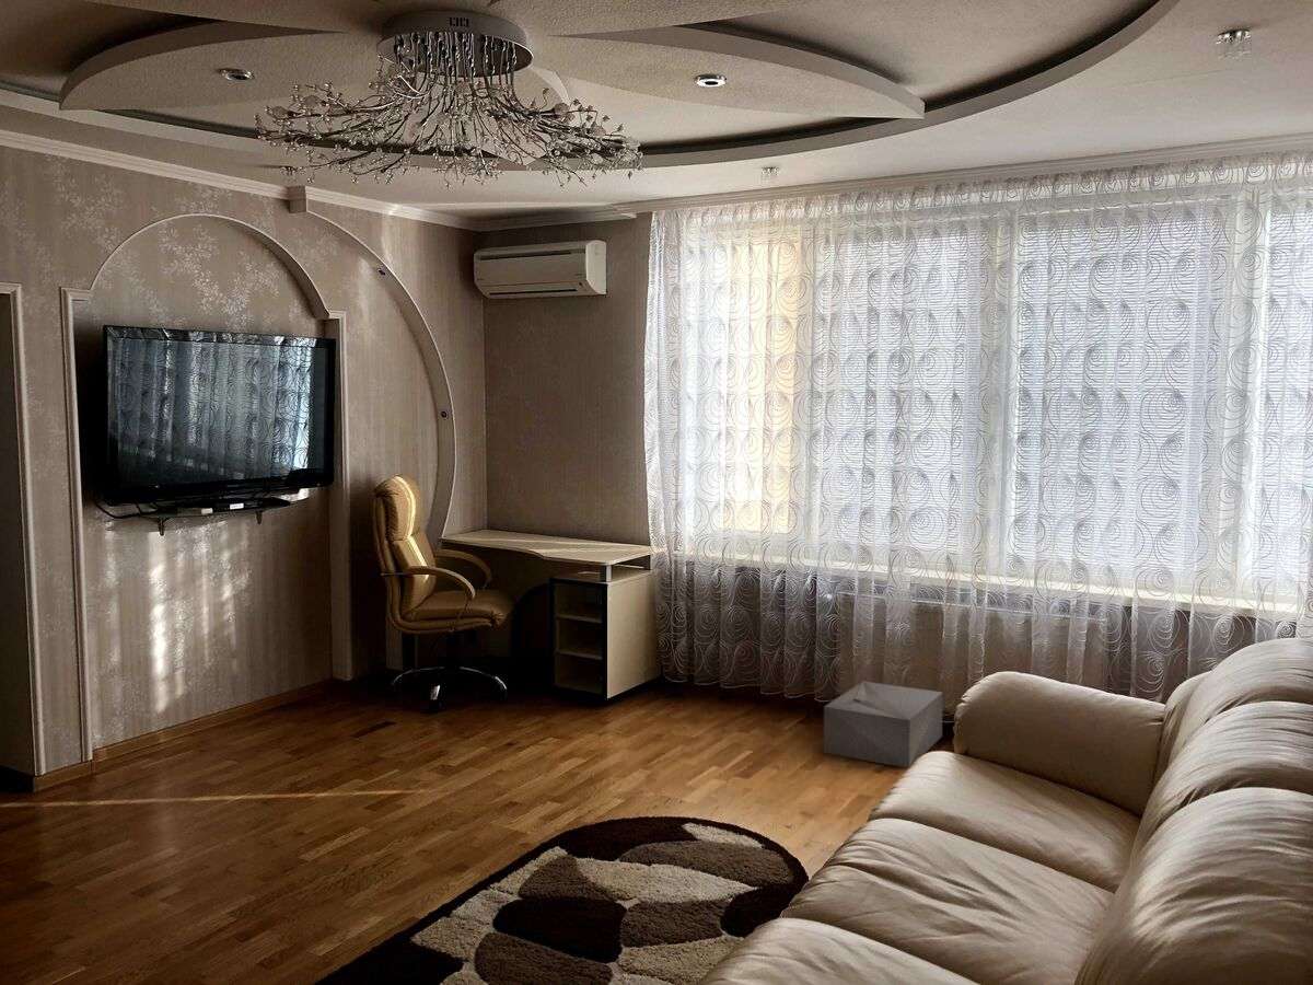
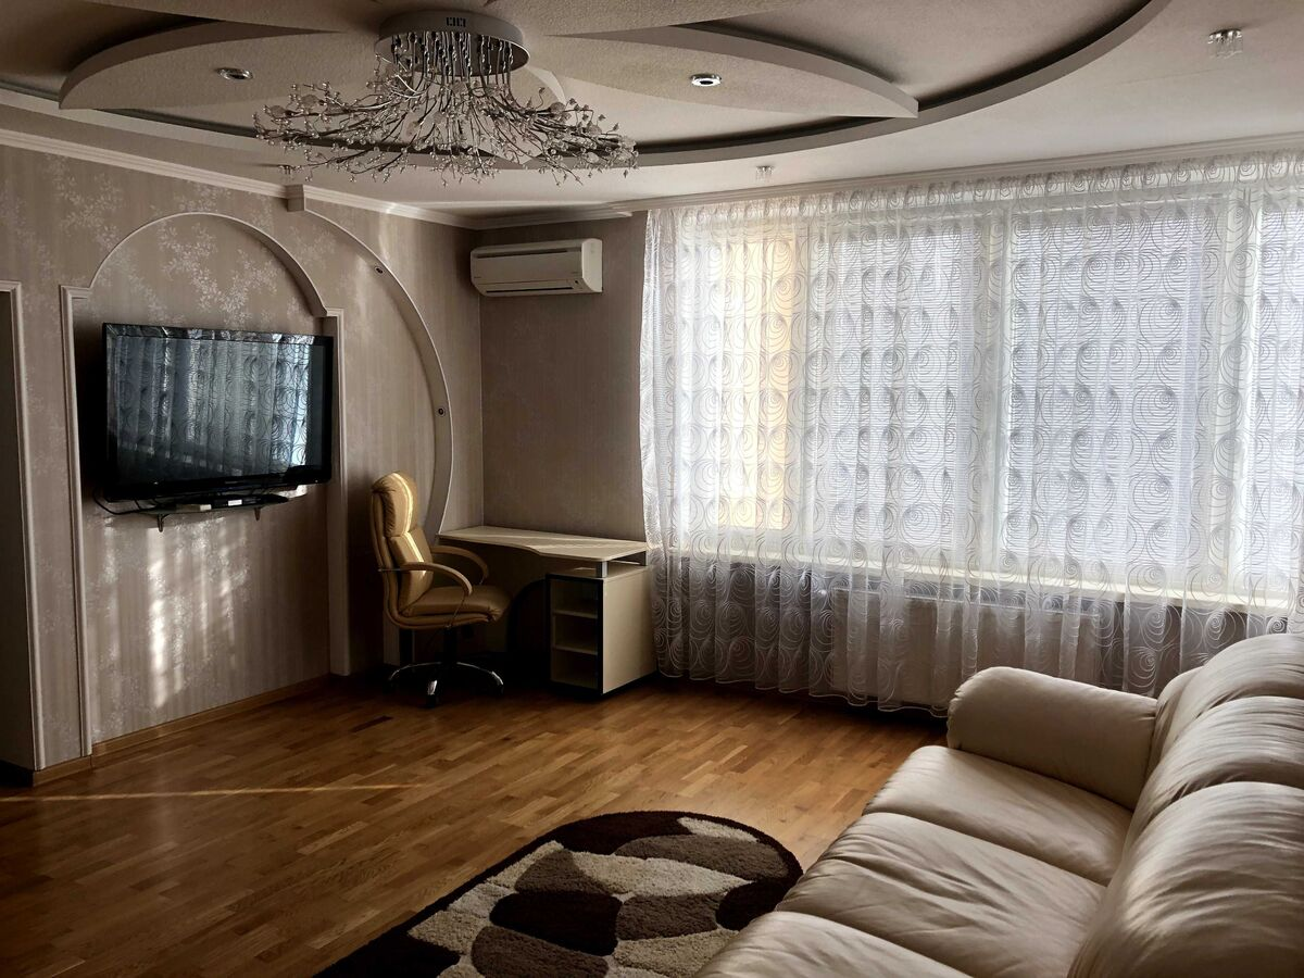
- cardboard box (884, 721)
